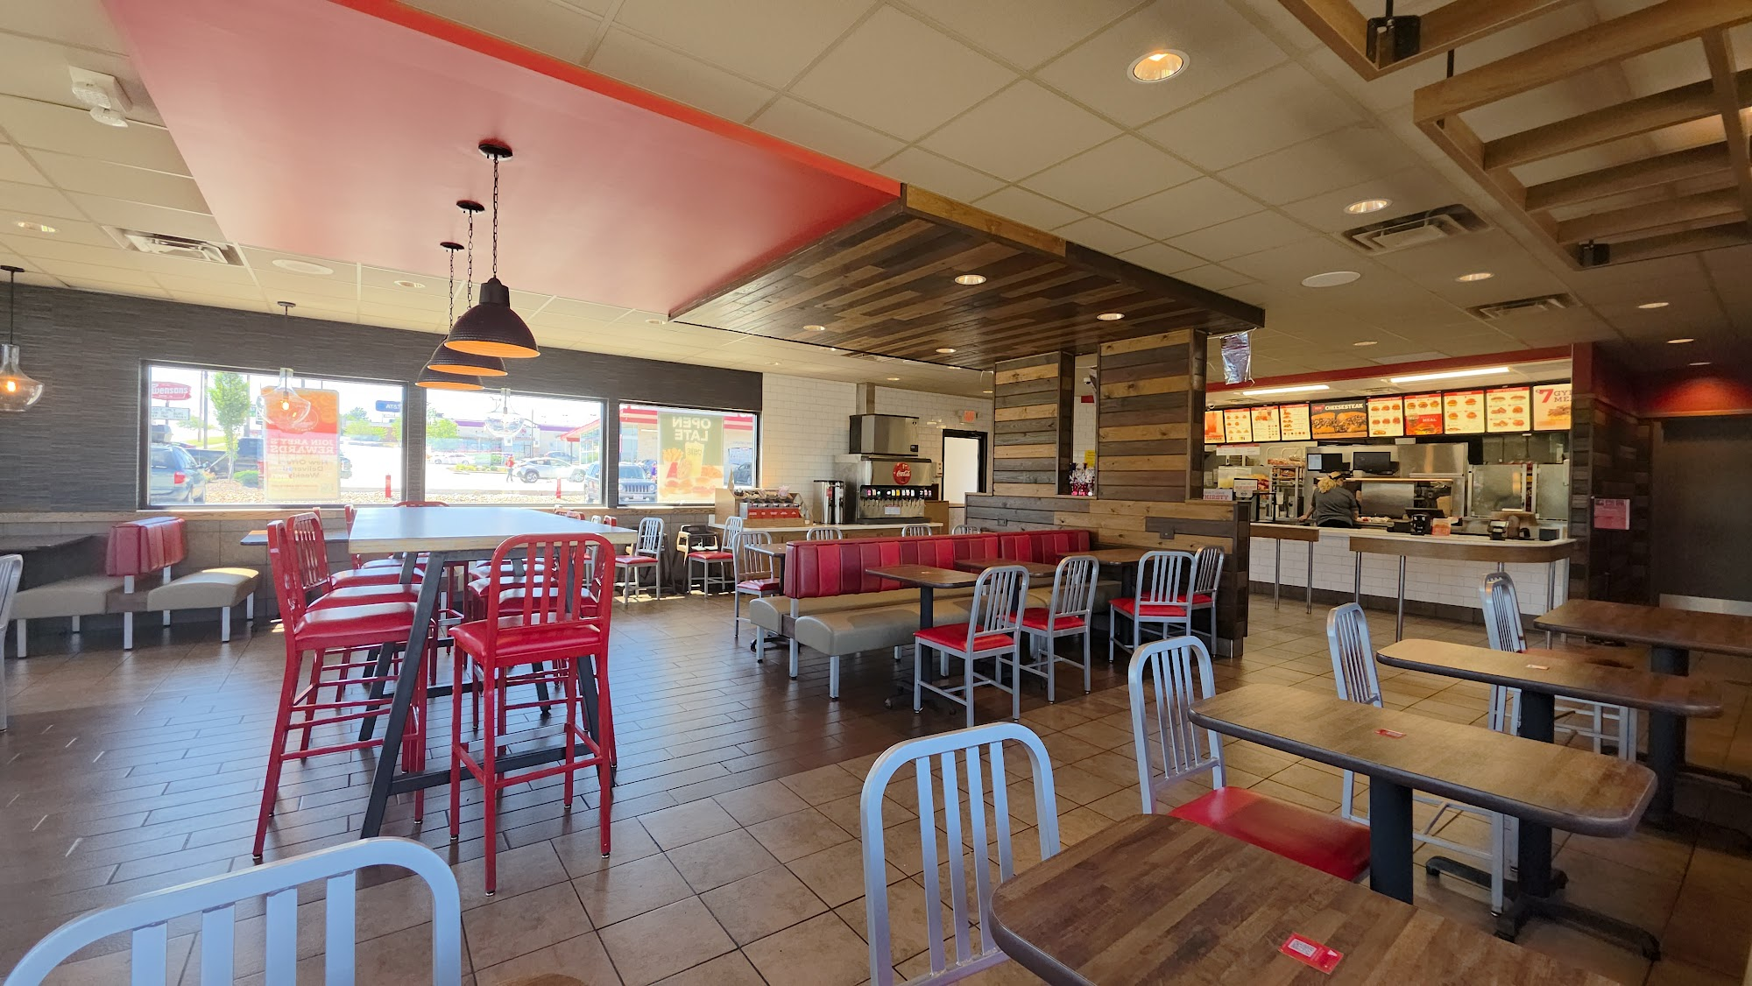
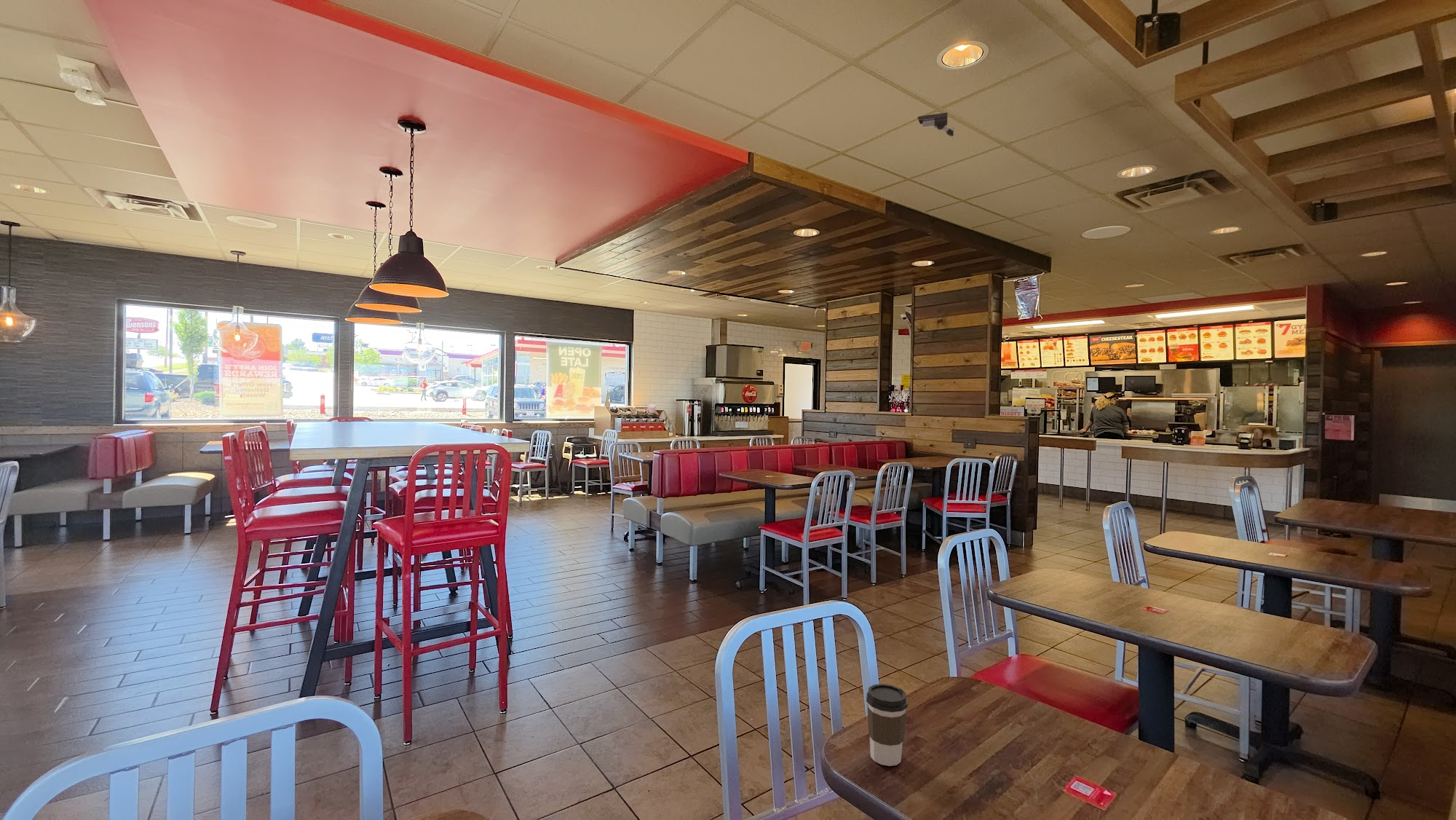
+ security camera (935, 127)
+ coffee cup (886, 725)
